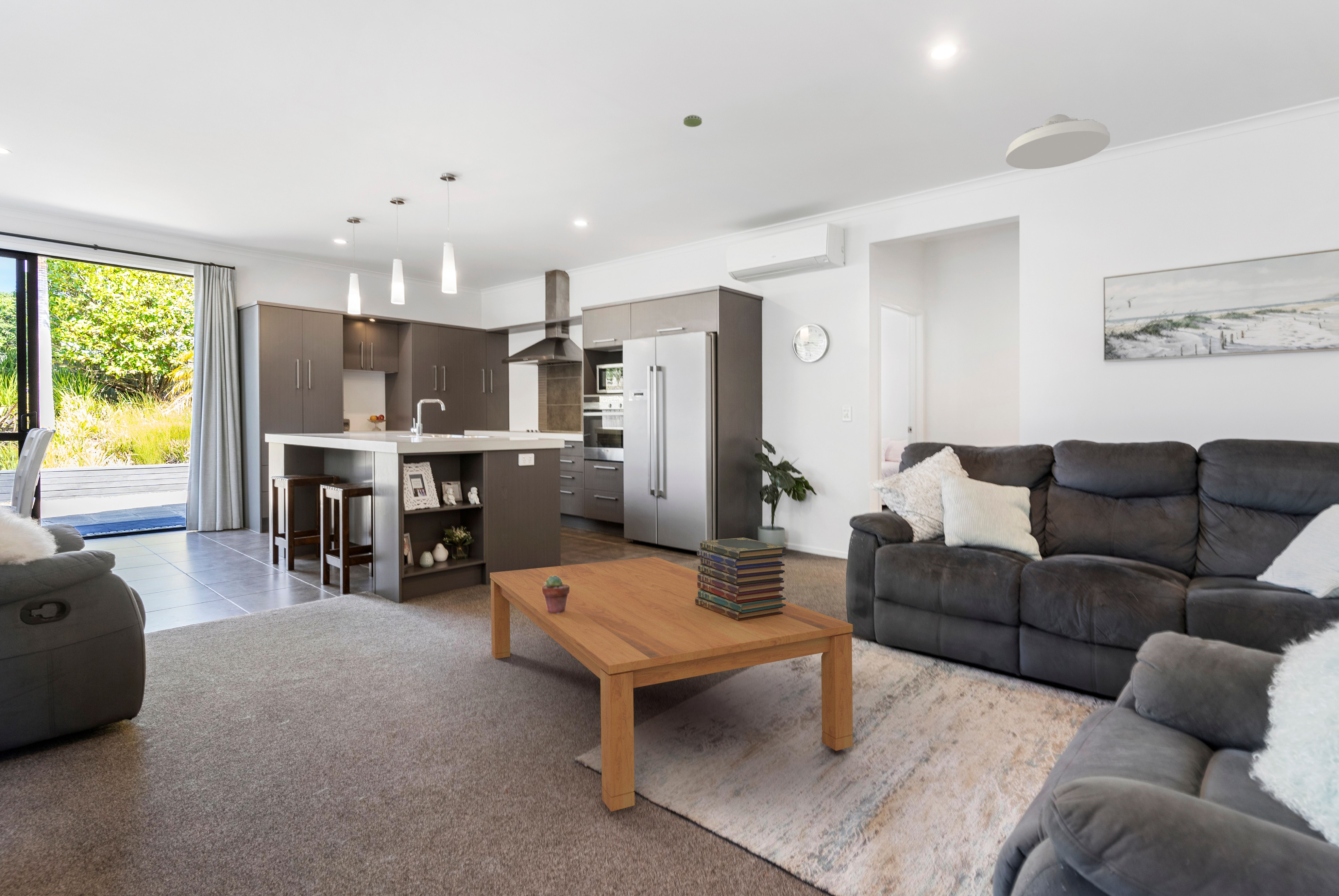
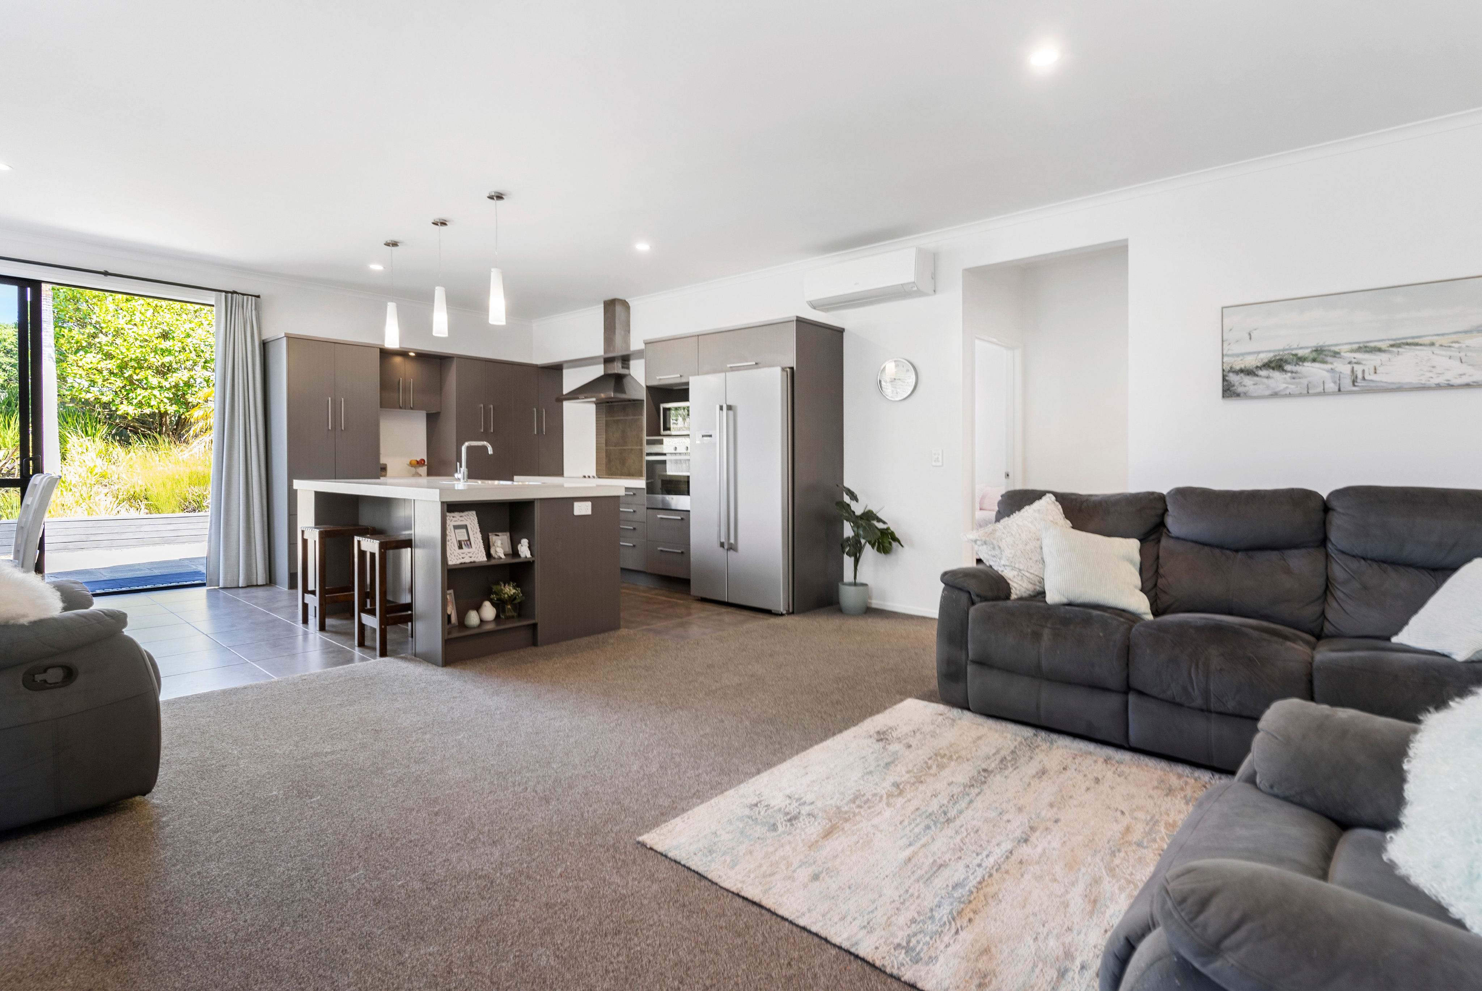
- book stack (740, 576)
- ceiling light (1056, 134)
- smoke detector (692, 121)
- potted succulent (556, 593)
- coffee table (640, 644)
